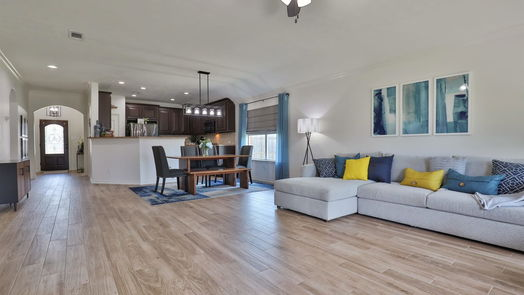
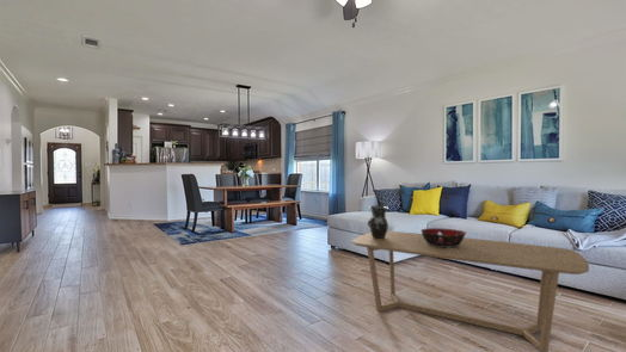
+ coffee table (454, 259)
+ decorative bowl (442, 237)
+ vase (378, 221)
